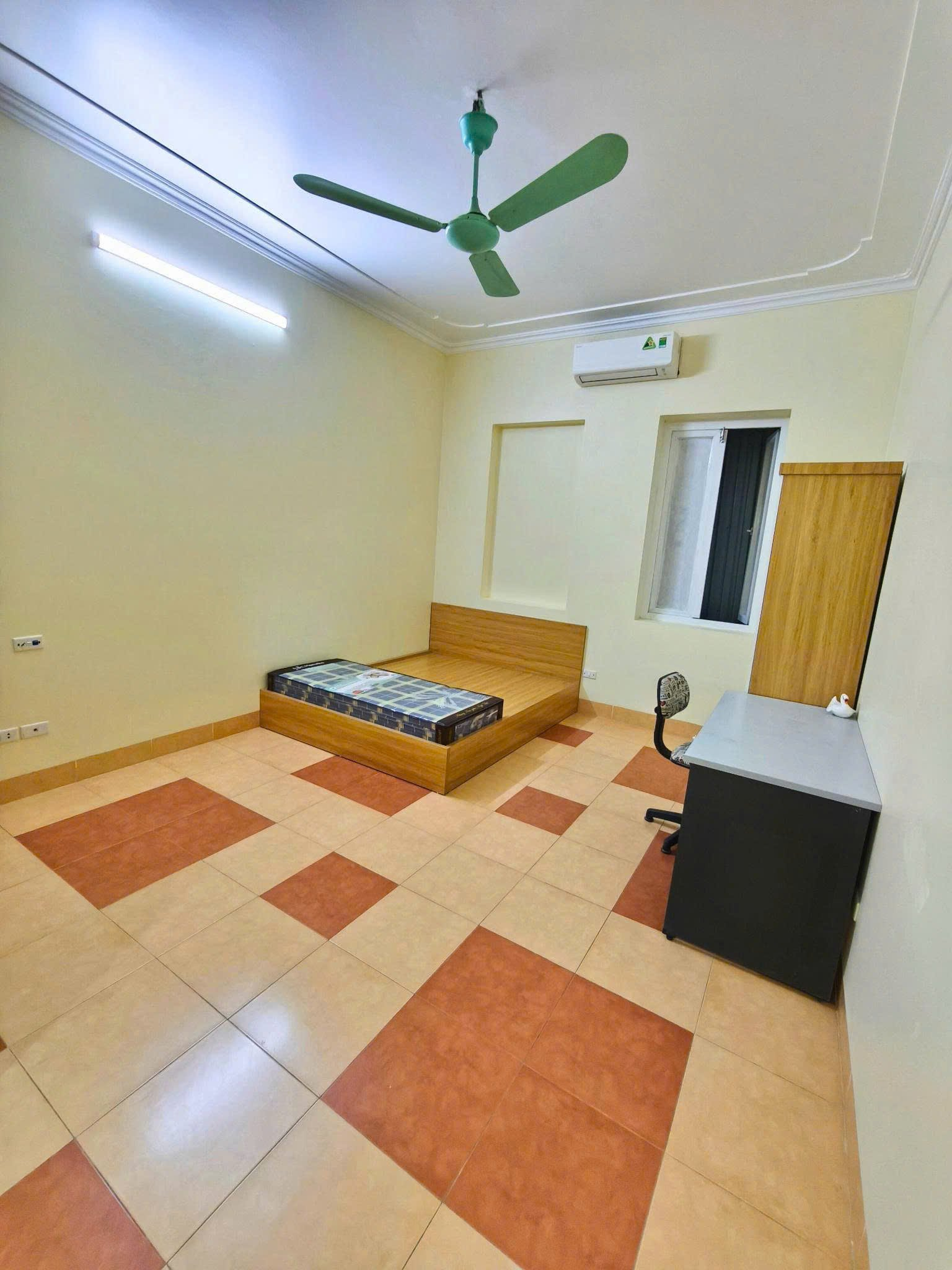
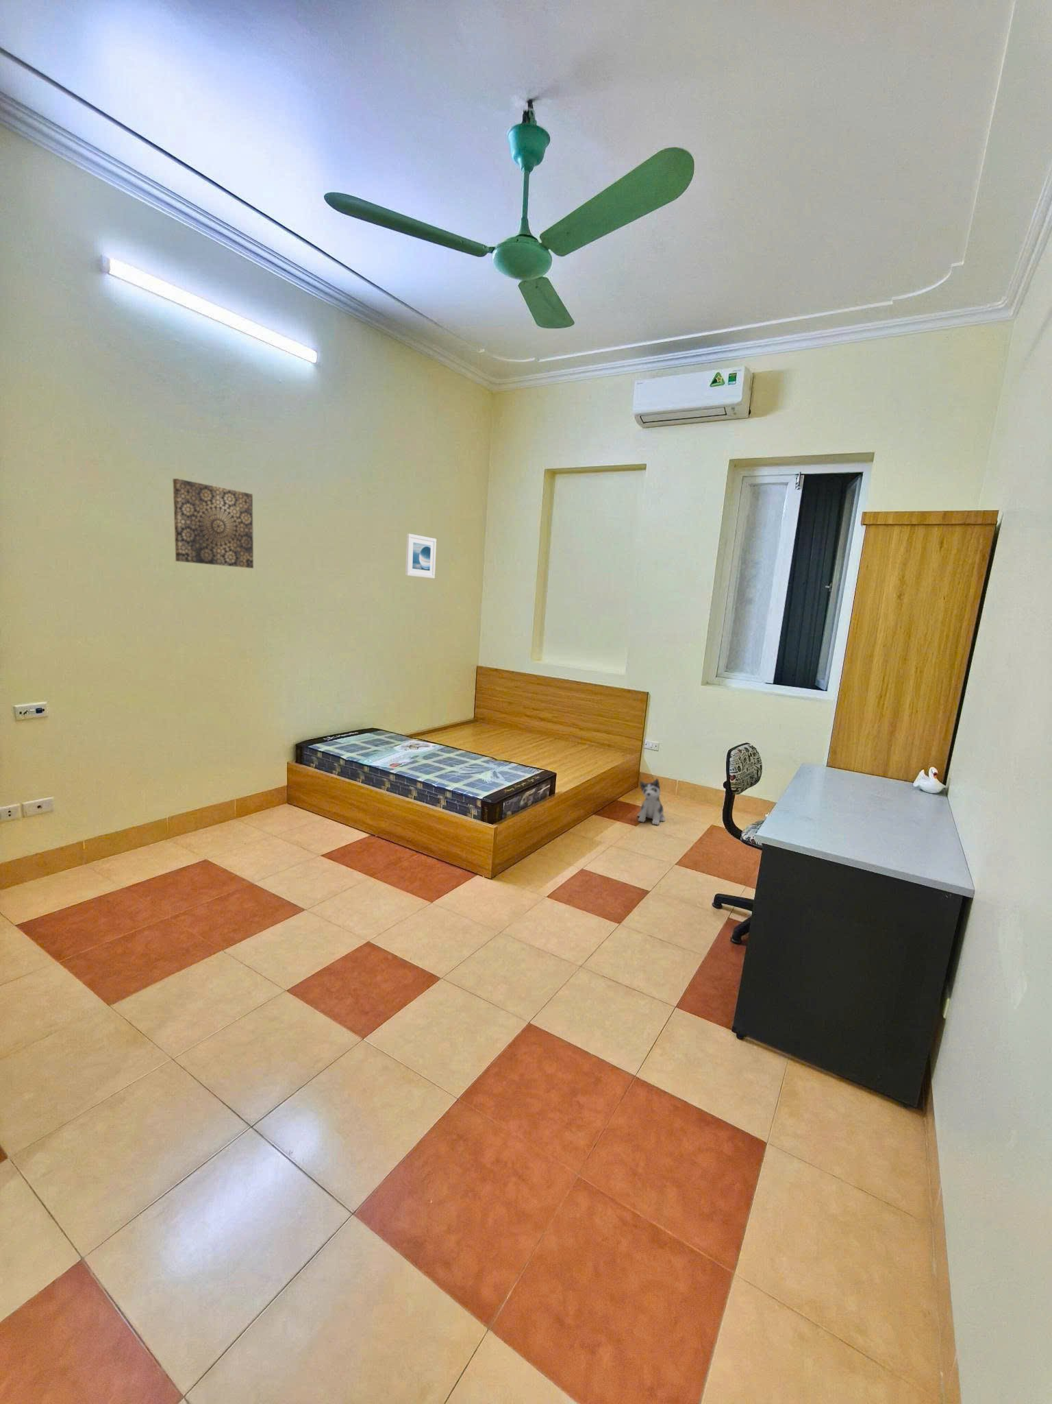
+ plush toy (653, 797)
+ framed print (421, 557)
+ wall art (215, 526)
